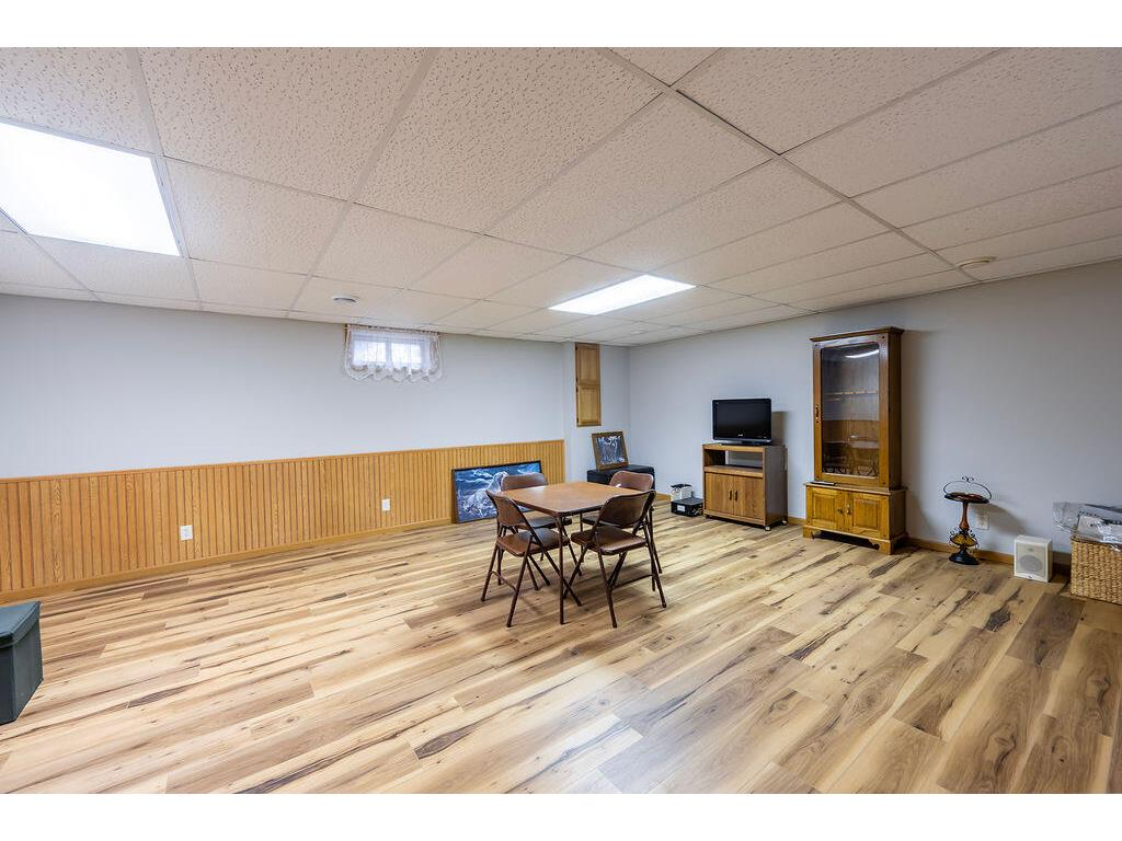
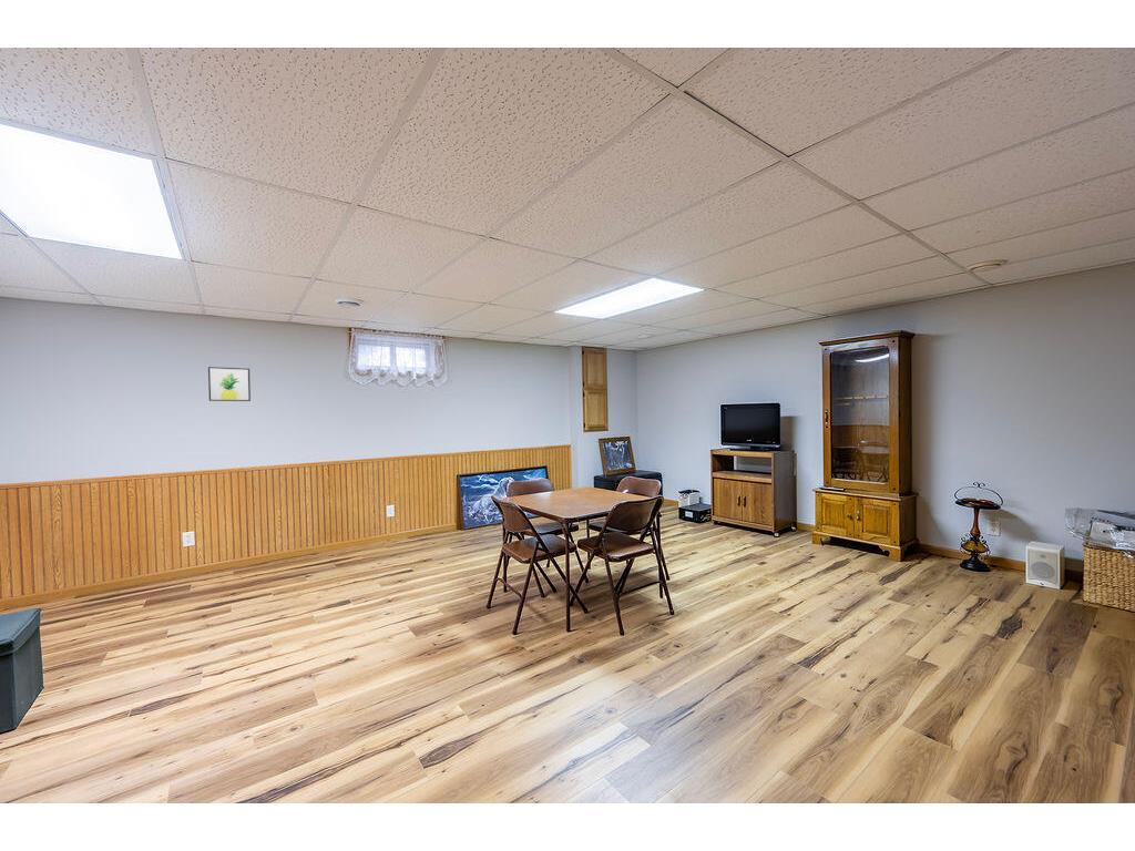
+ wall art (229, 383)
